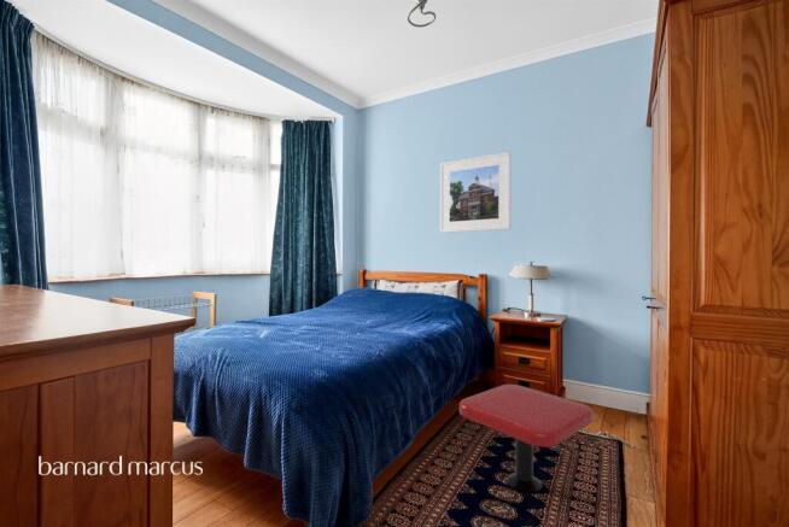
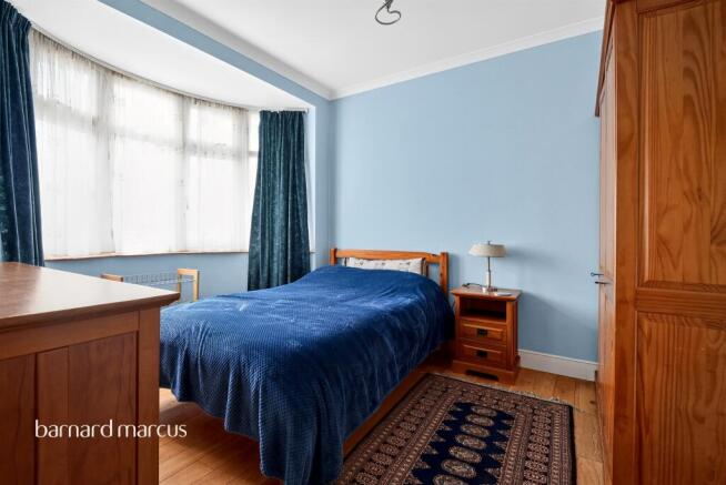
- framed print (473, 194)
- pedestal table (524, 443)
